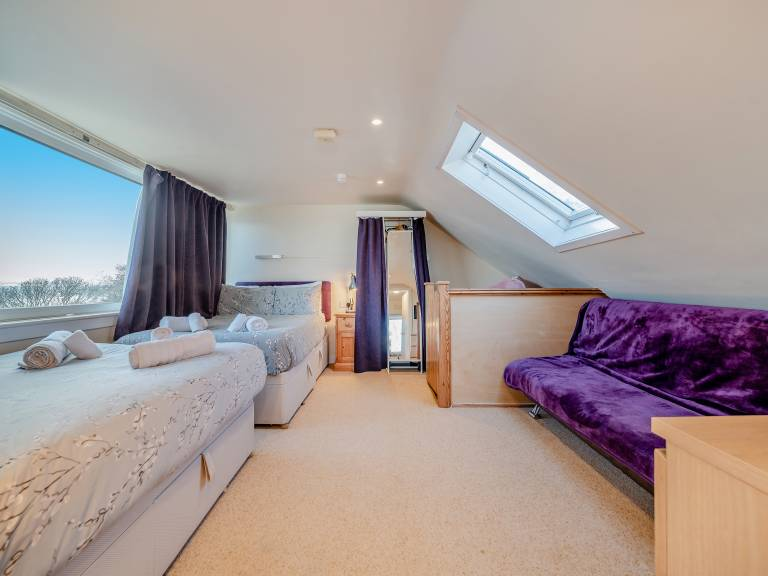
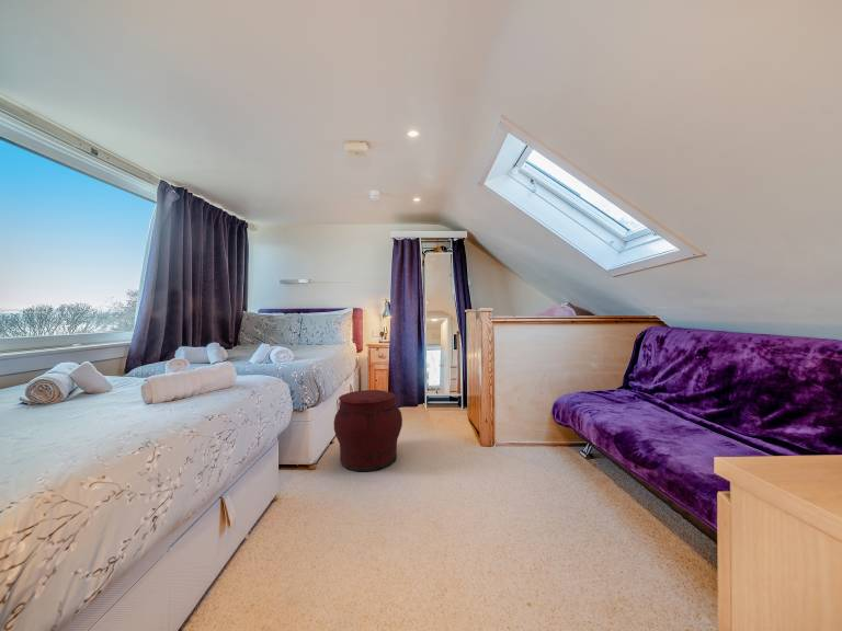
+ ottoman (368, 425)
